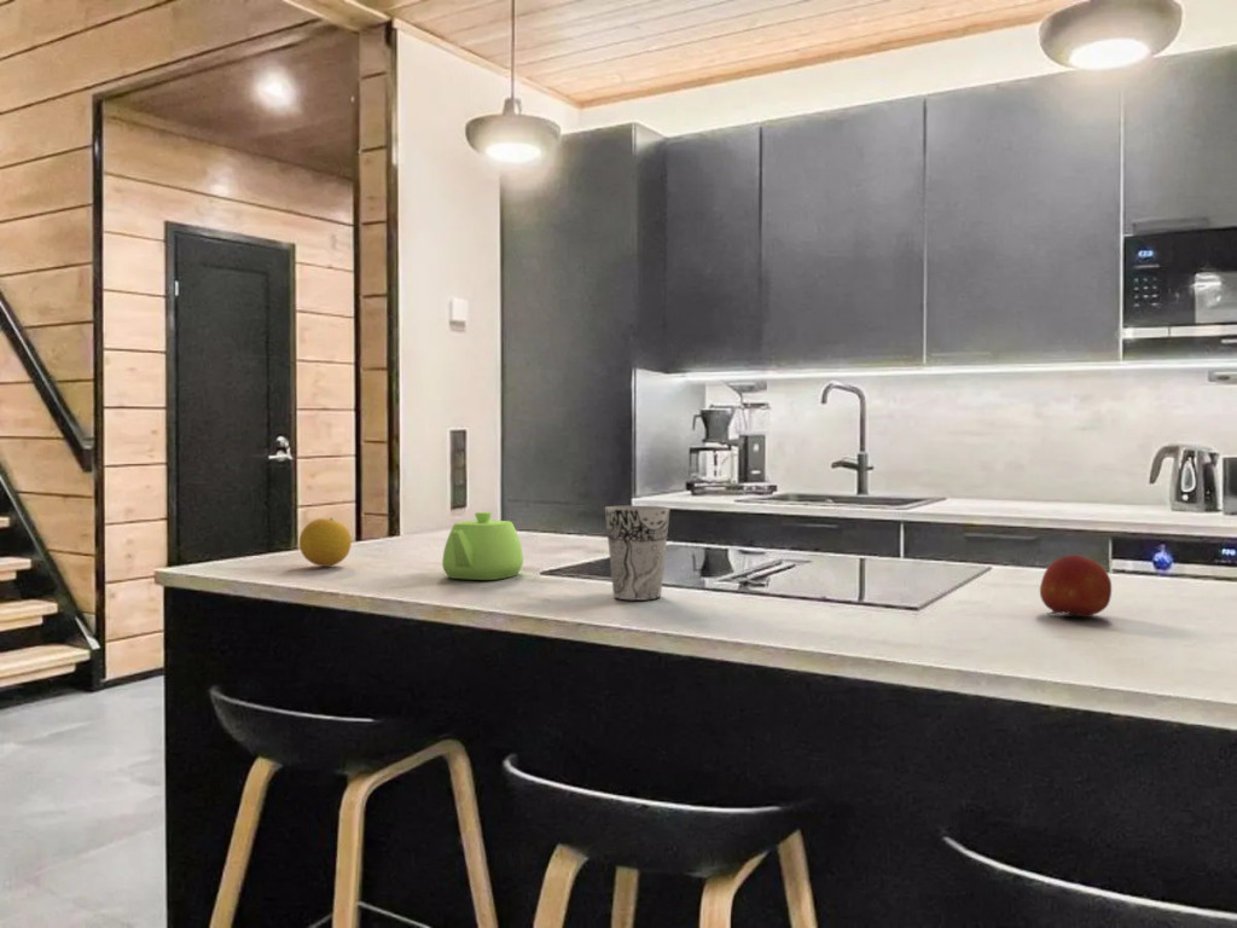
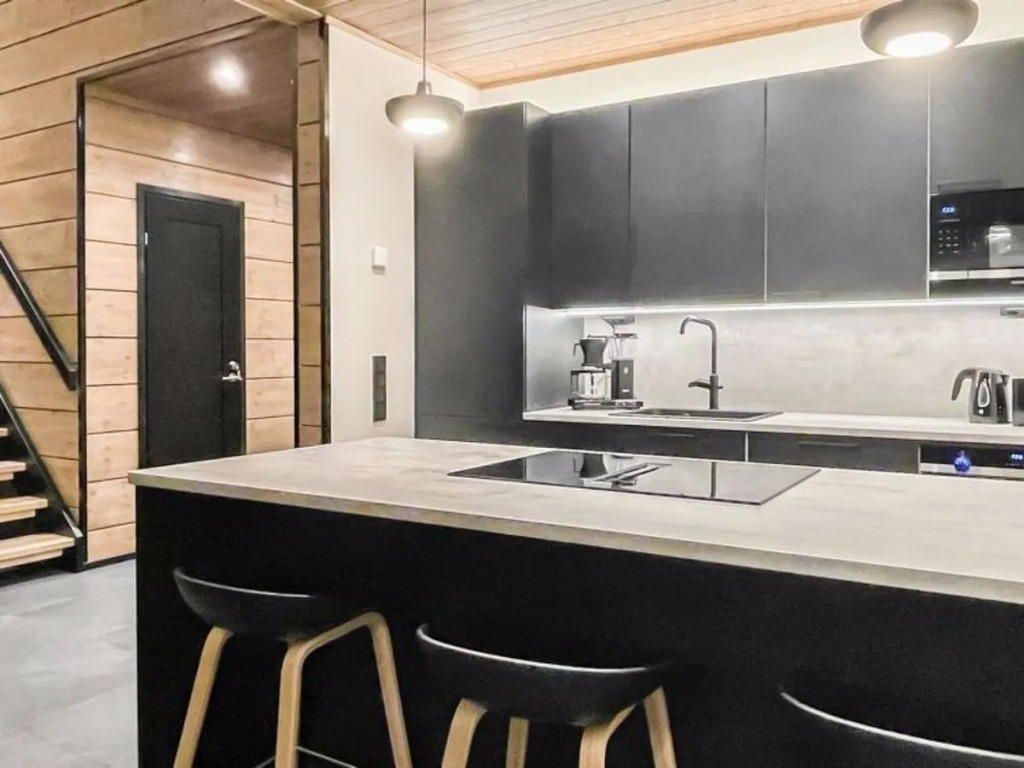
- fruit (325, 541)
- cup (637, 551)
- fruit (1075, 585)
- teapot (482, 544)
